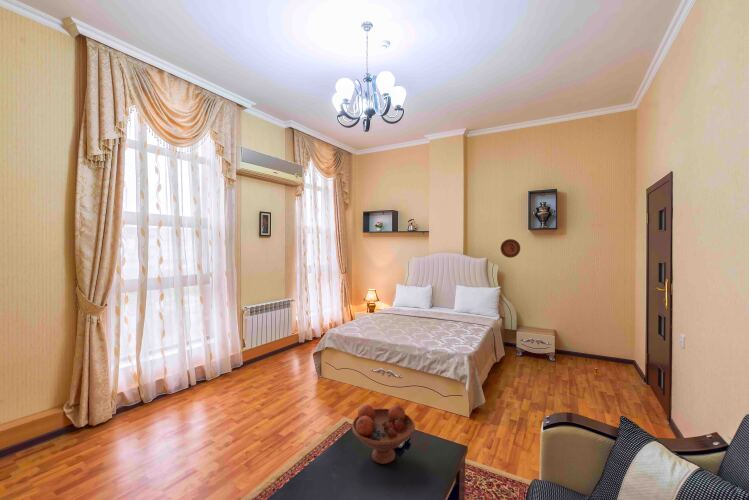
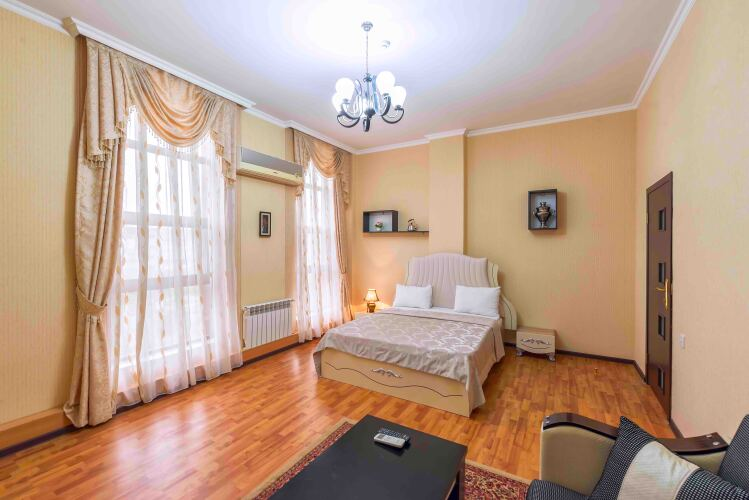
- decorative plate (510, 248)
- fruit bowl (383, 434)
